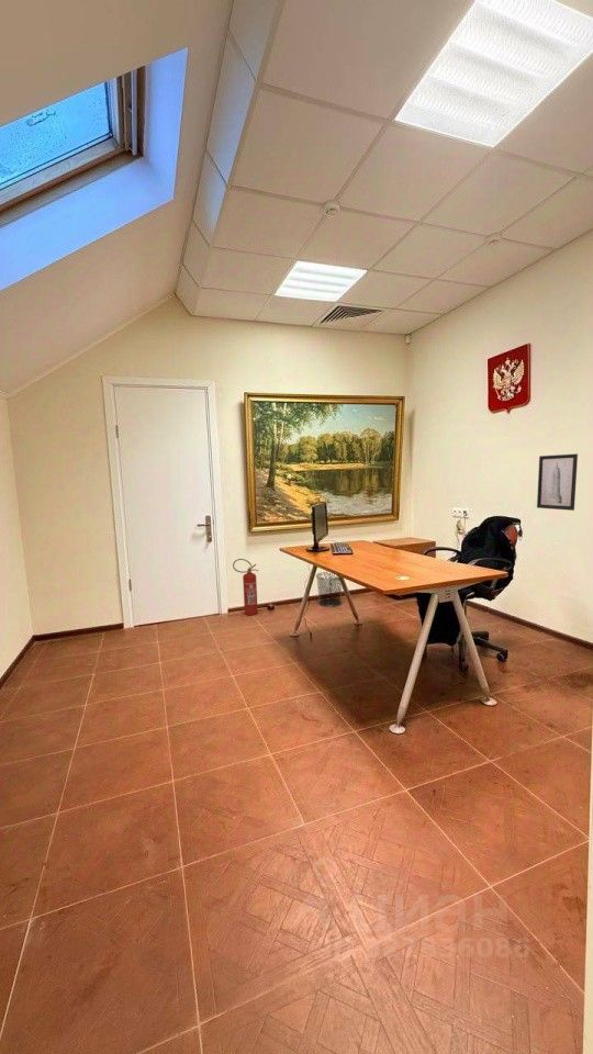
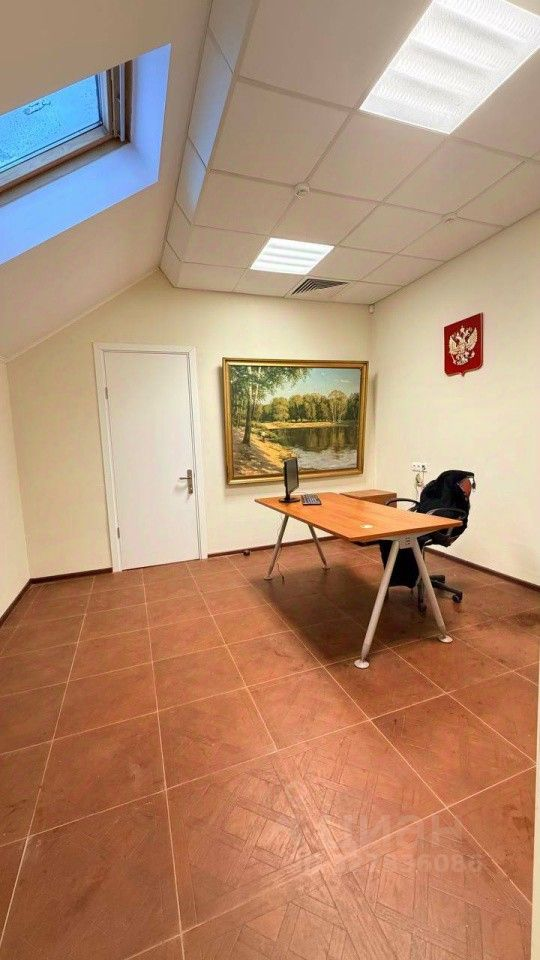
- fire extinguisher (246, 585)
- waste bin (328, 588)
- wall art (556, 482)
